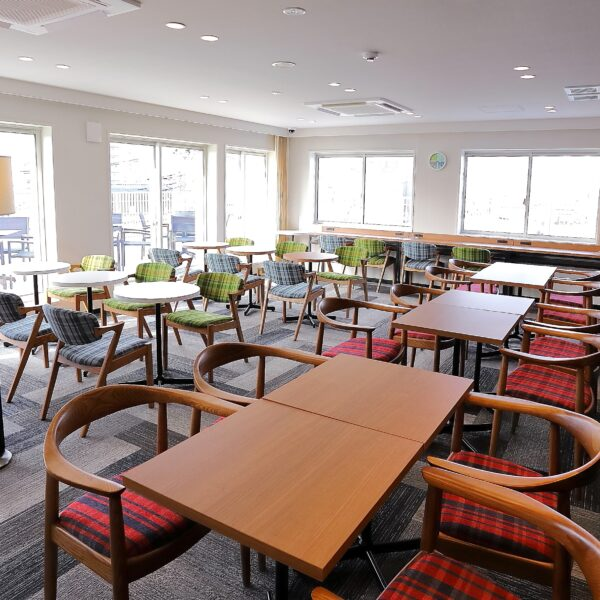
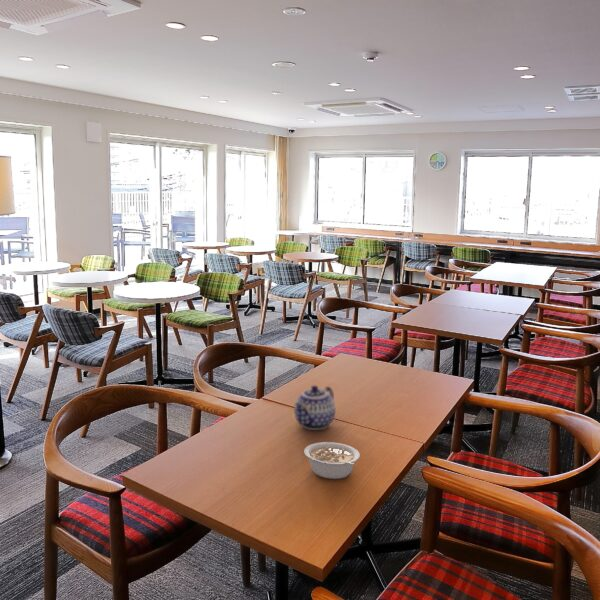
+ legume (333, 460)
+ teapot (314, 405)
